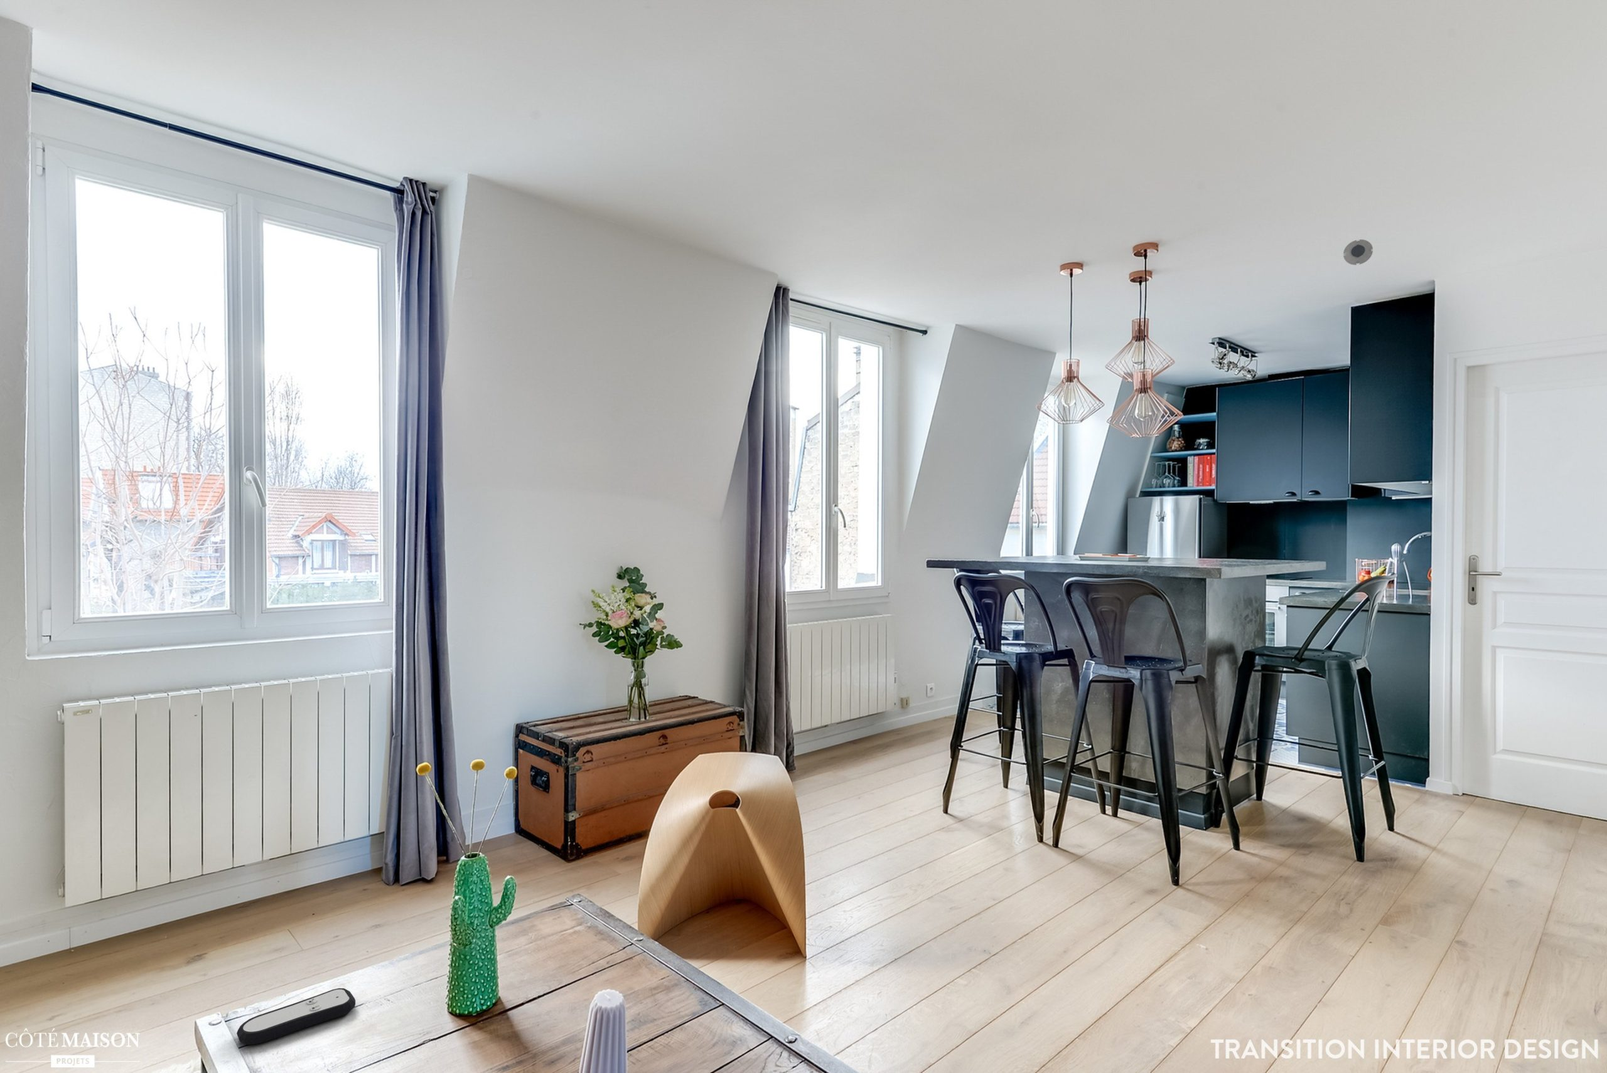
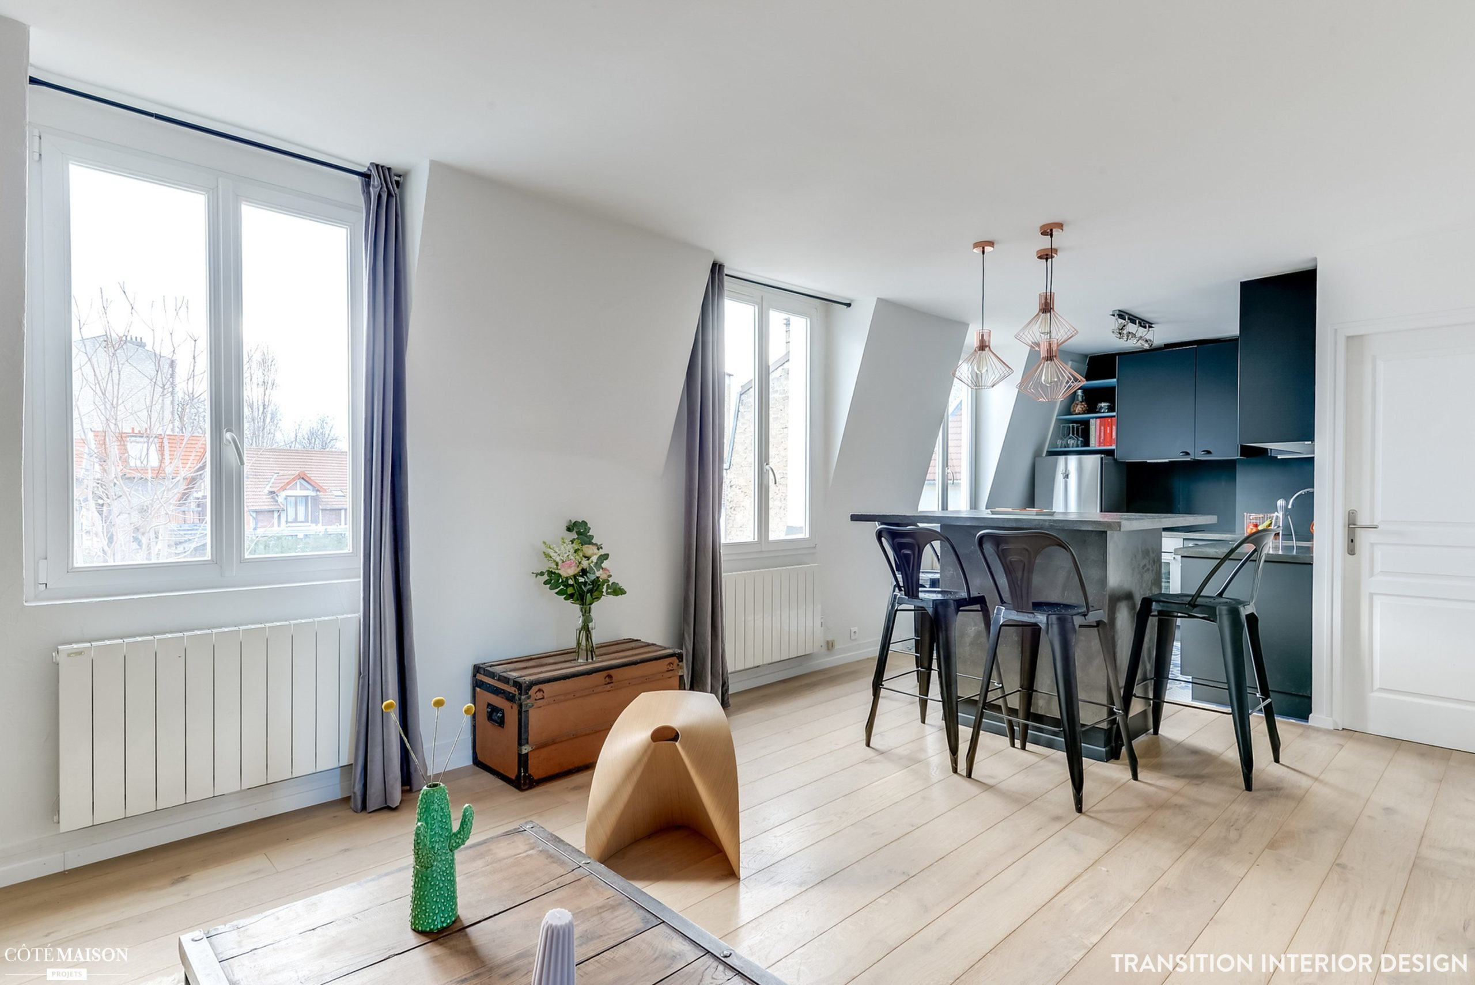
- smoke detector (1358, 251)
- remote control (297, 1016)
